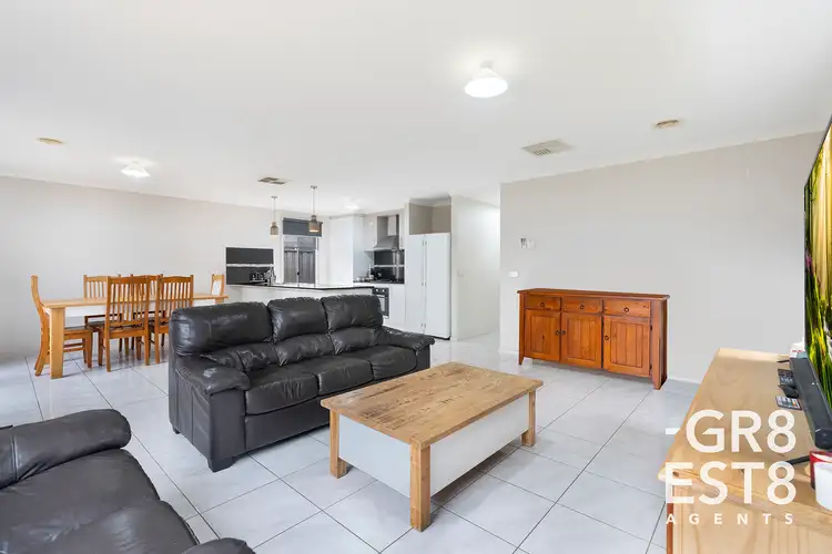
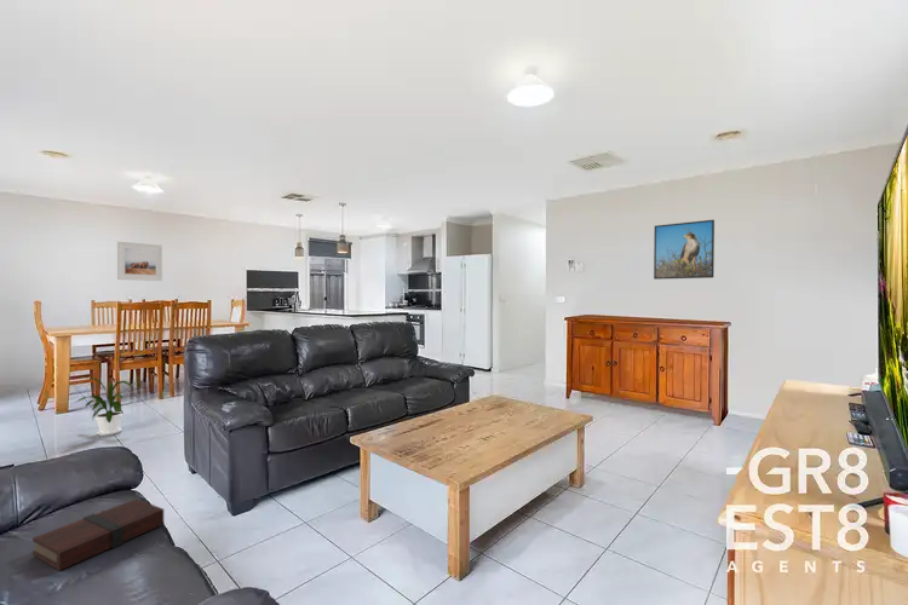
+ house plant (105, 404)
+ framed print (140, 261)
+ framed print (683, 250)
+ book (102, 530)
